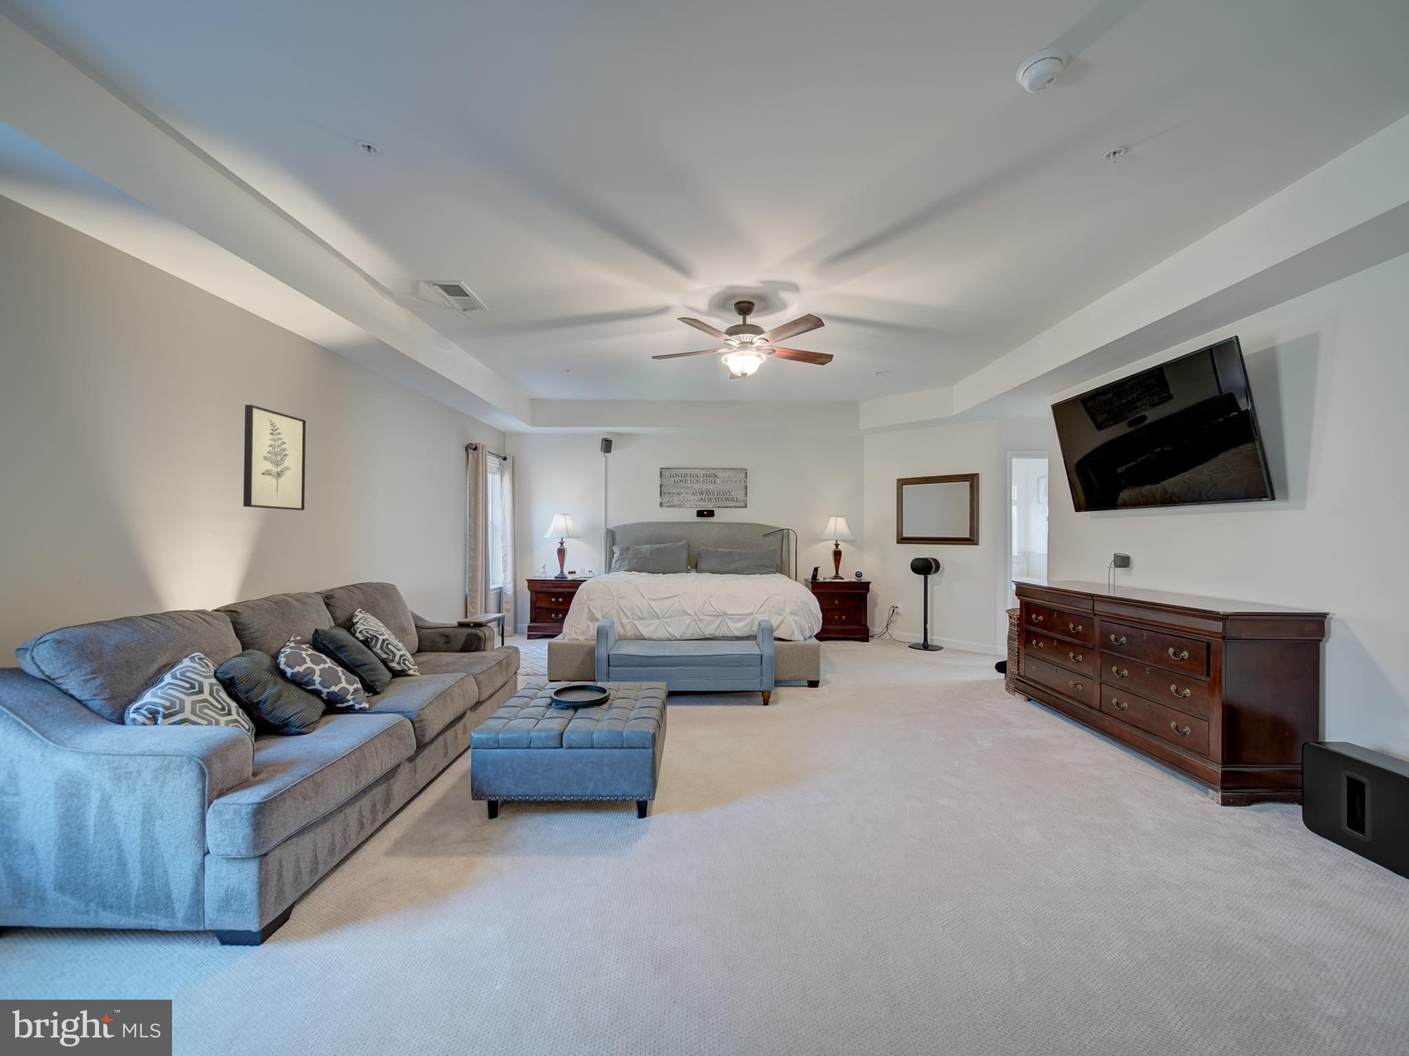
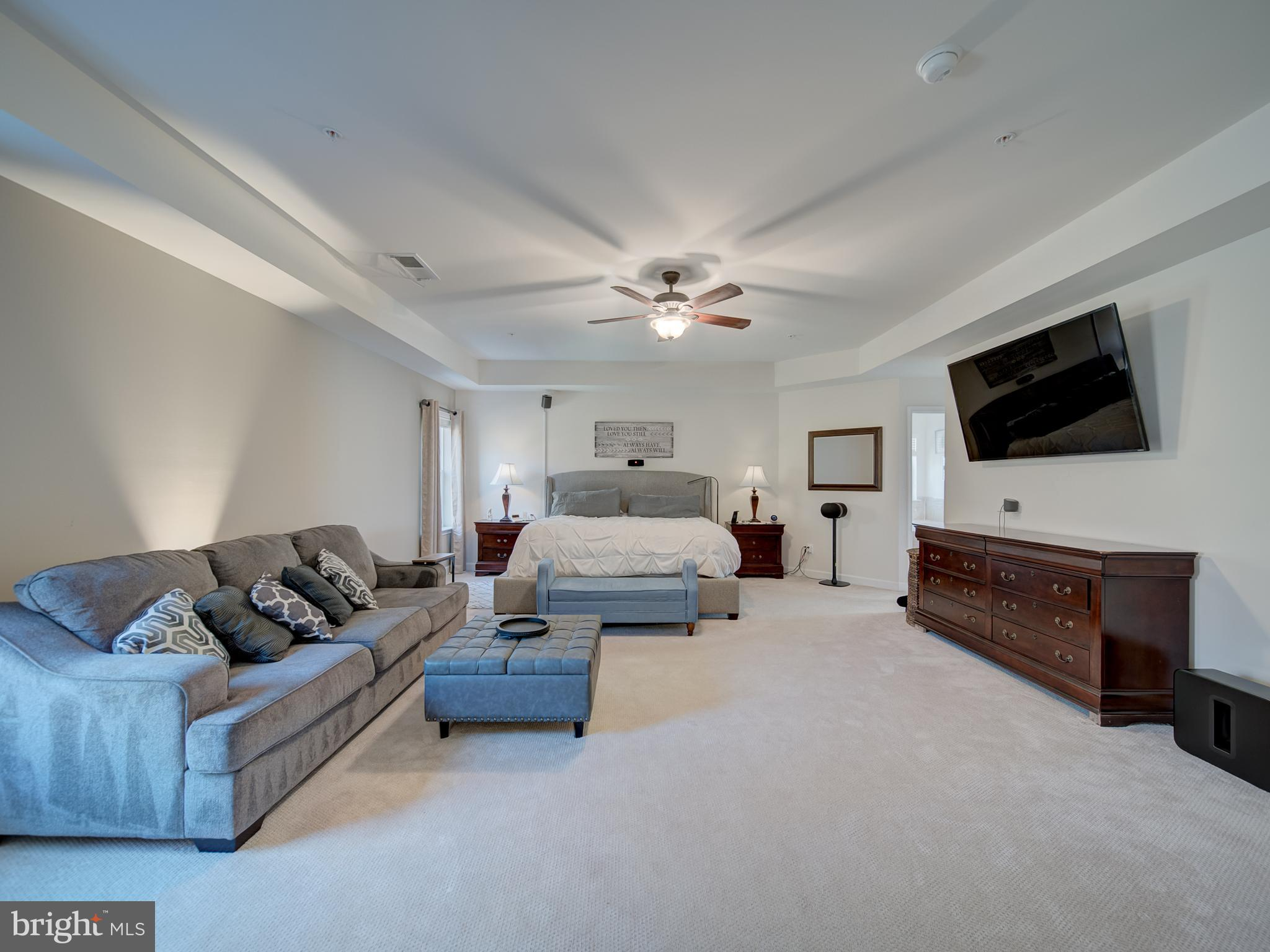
- wall art (276, 460)
